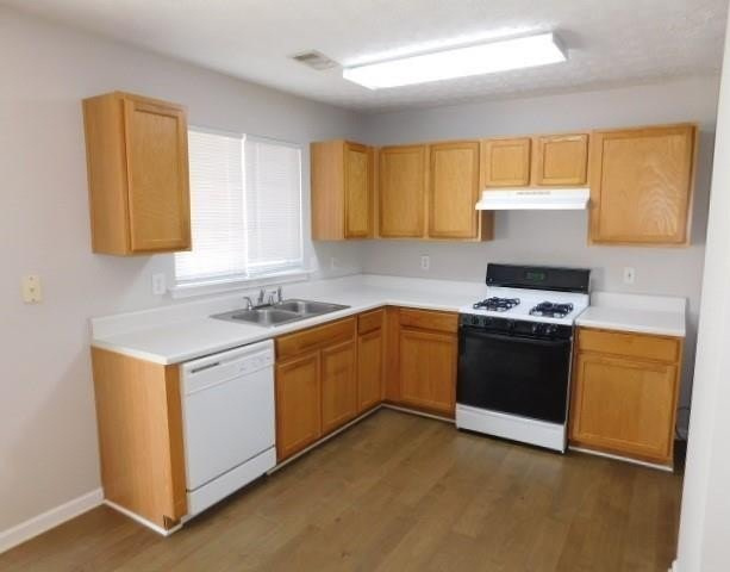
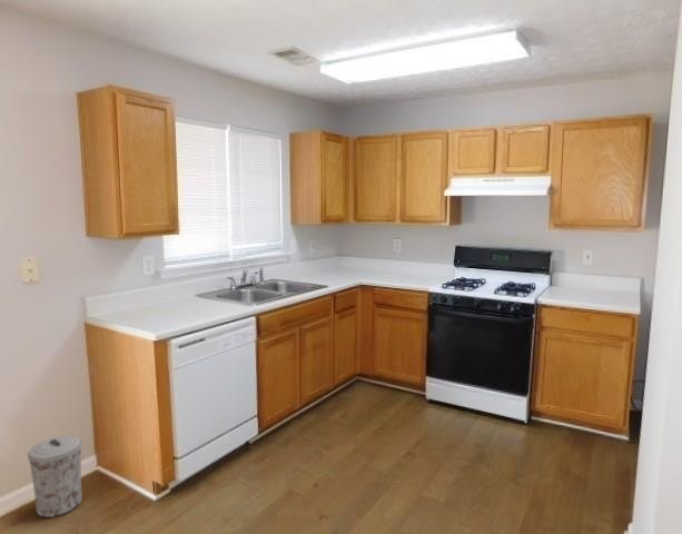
+ trash can (57, 473)
